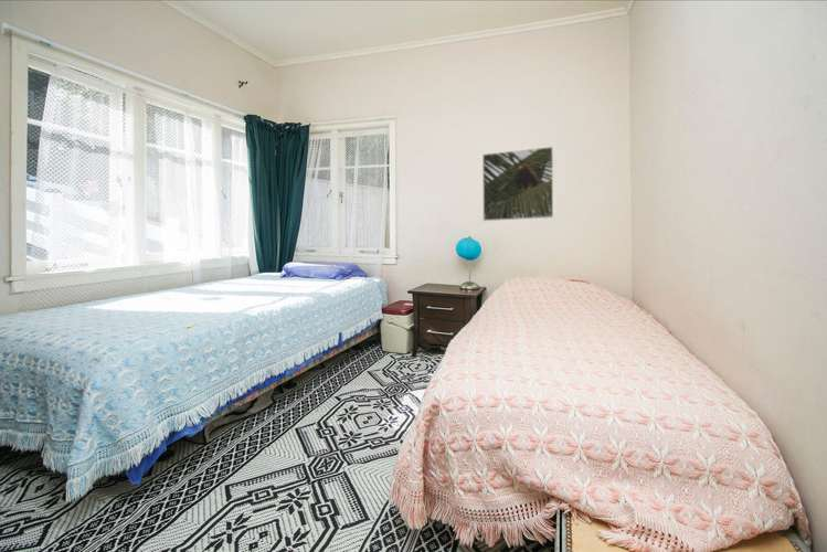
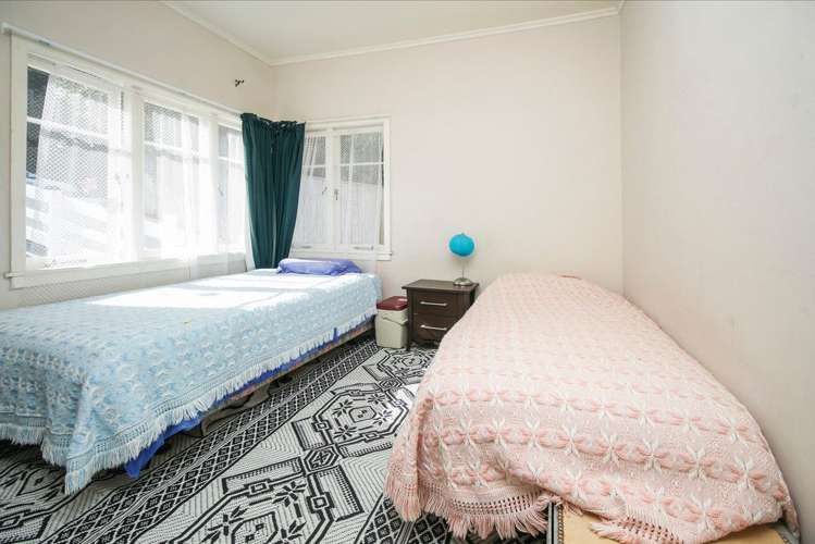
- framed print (517, 184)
